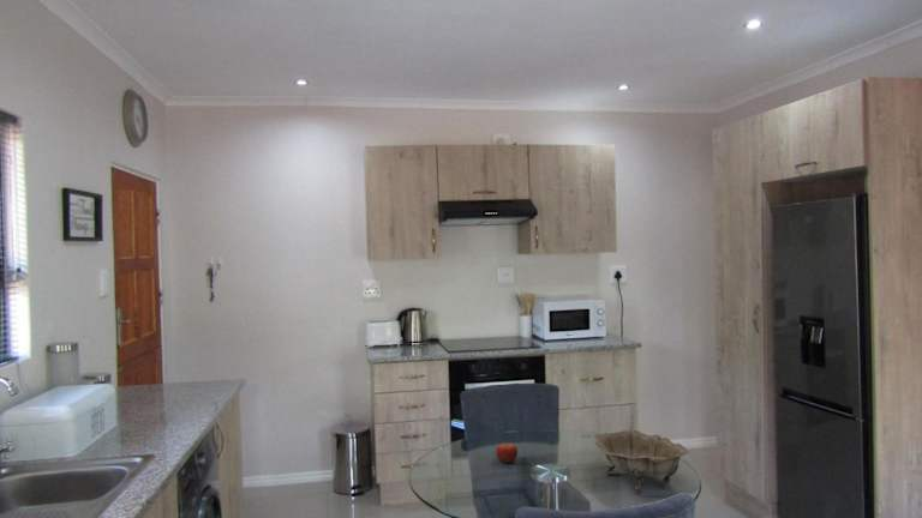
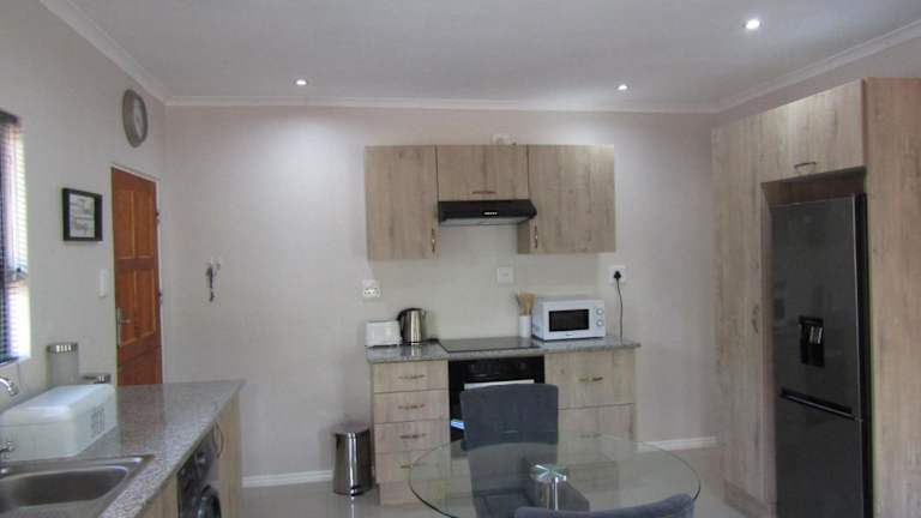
- fruit (507, 451)
- decorative bowl (639, 460)
